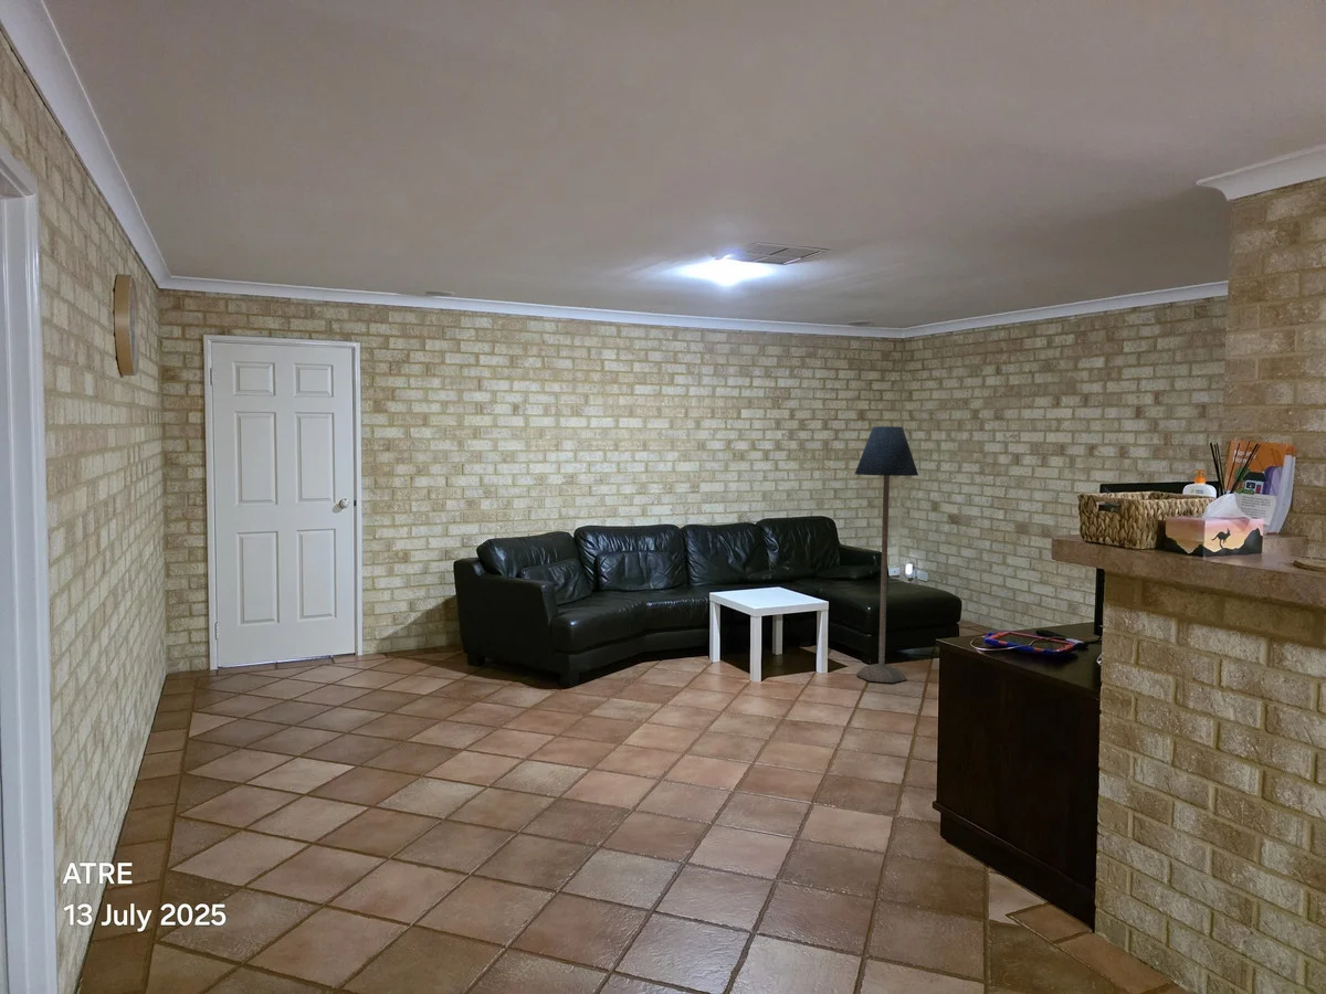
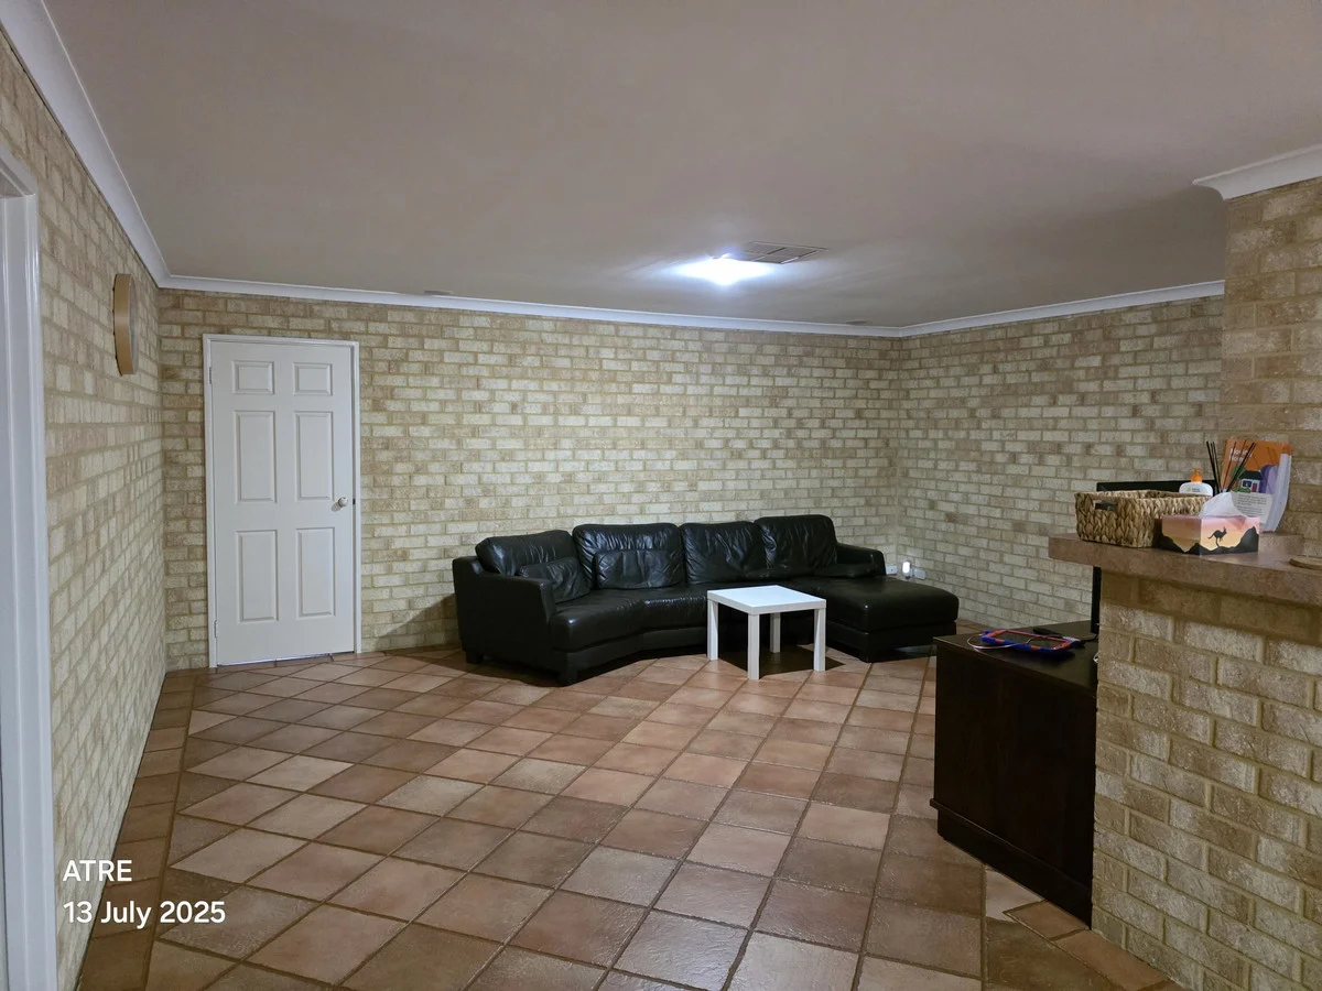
- floor lamp (884, 552)
